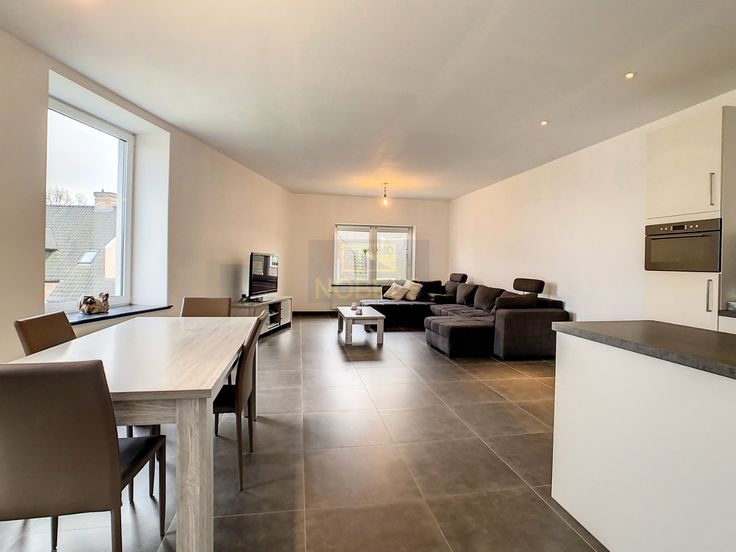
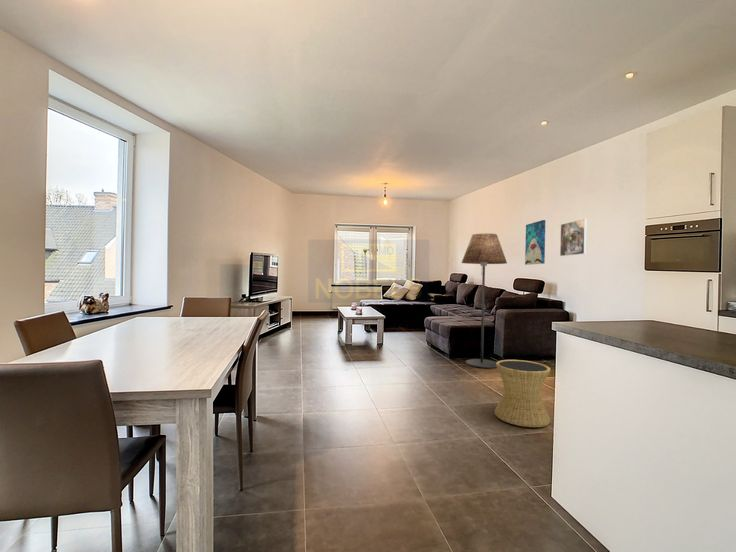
+ floor lamp (483, 299)
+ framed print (572, 238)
+ side table (522, 391)
+ wall art (534, 243)
